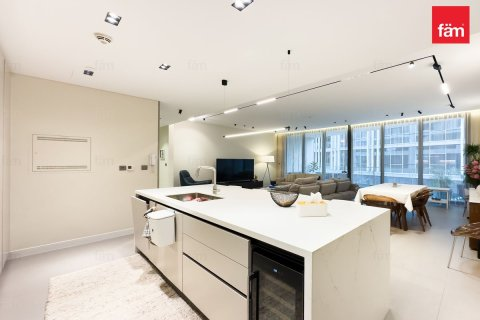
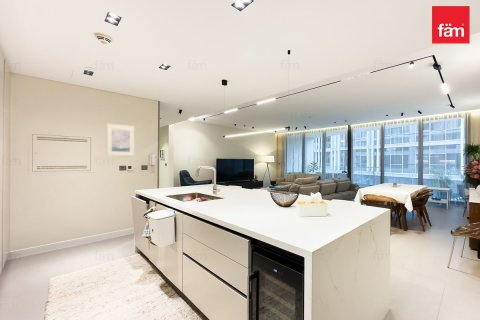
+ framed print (120, 140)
